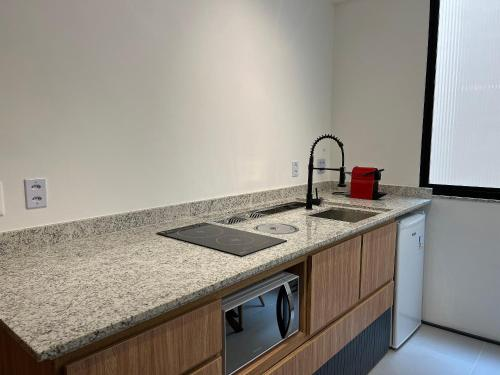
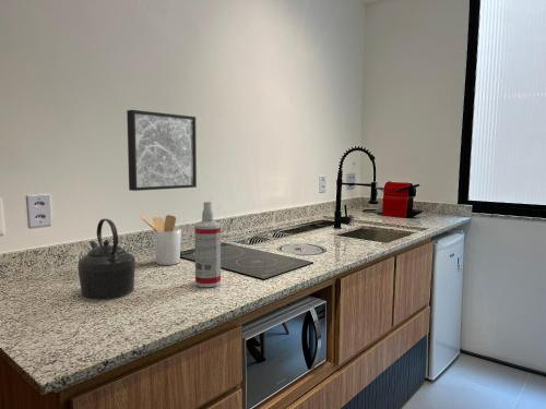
+ spray bottle (207, 242)
+ kettle (103, 252)
+ wall art (164, 152)
+ utensil holder (161, 238)
